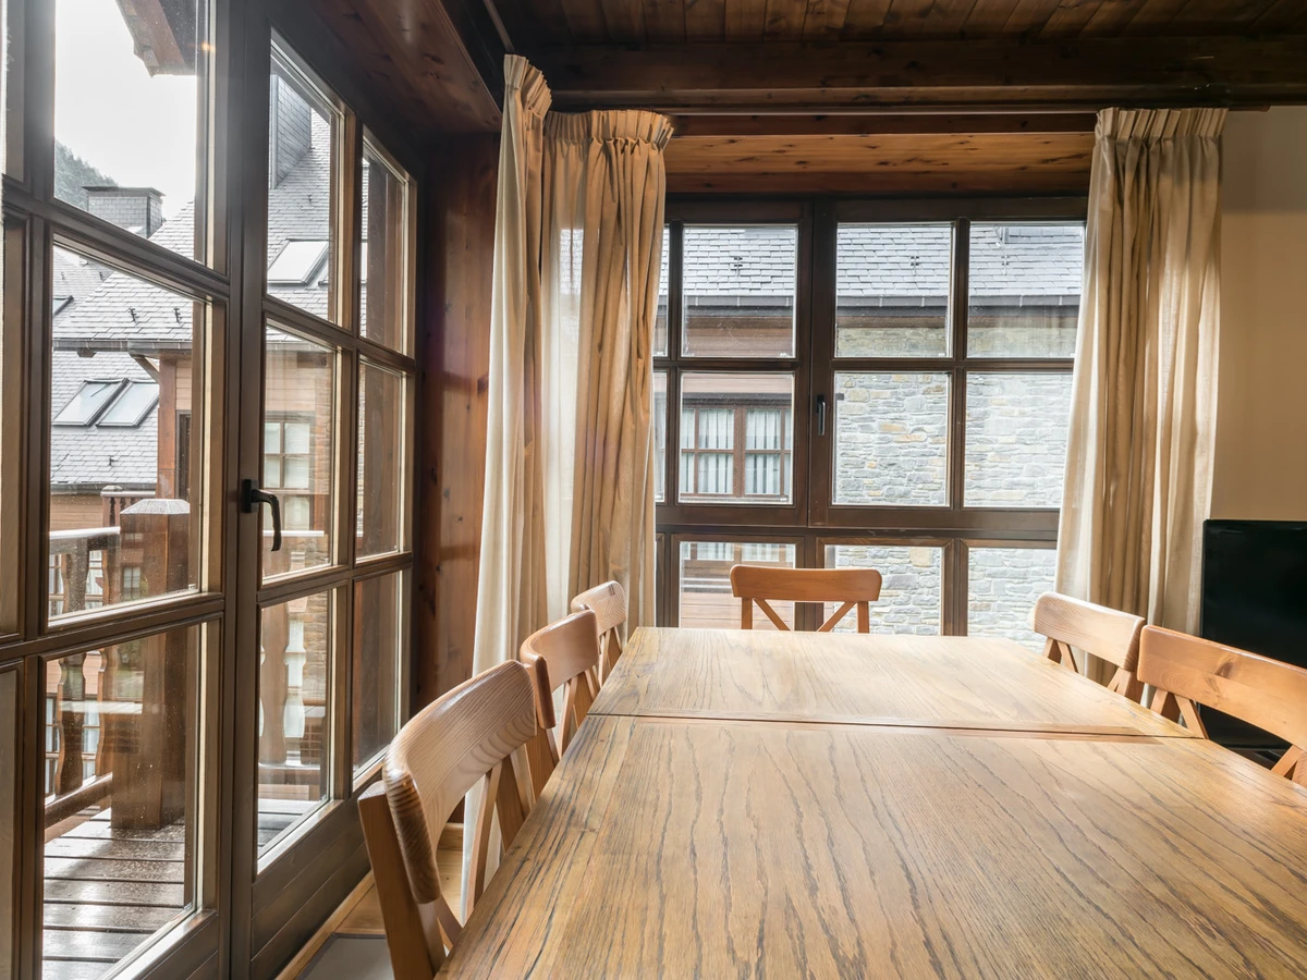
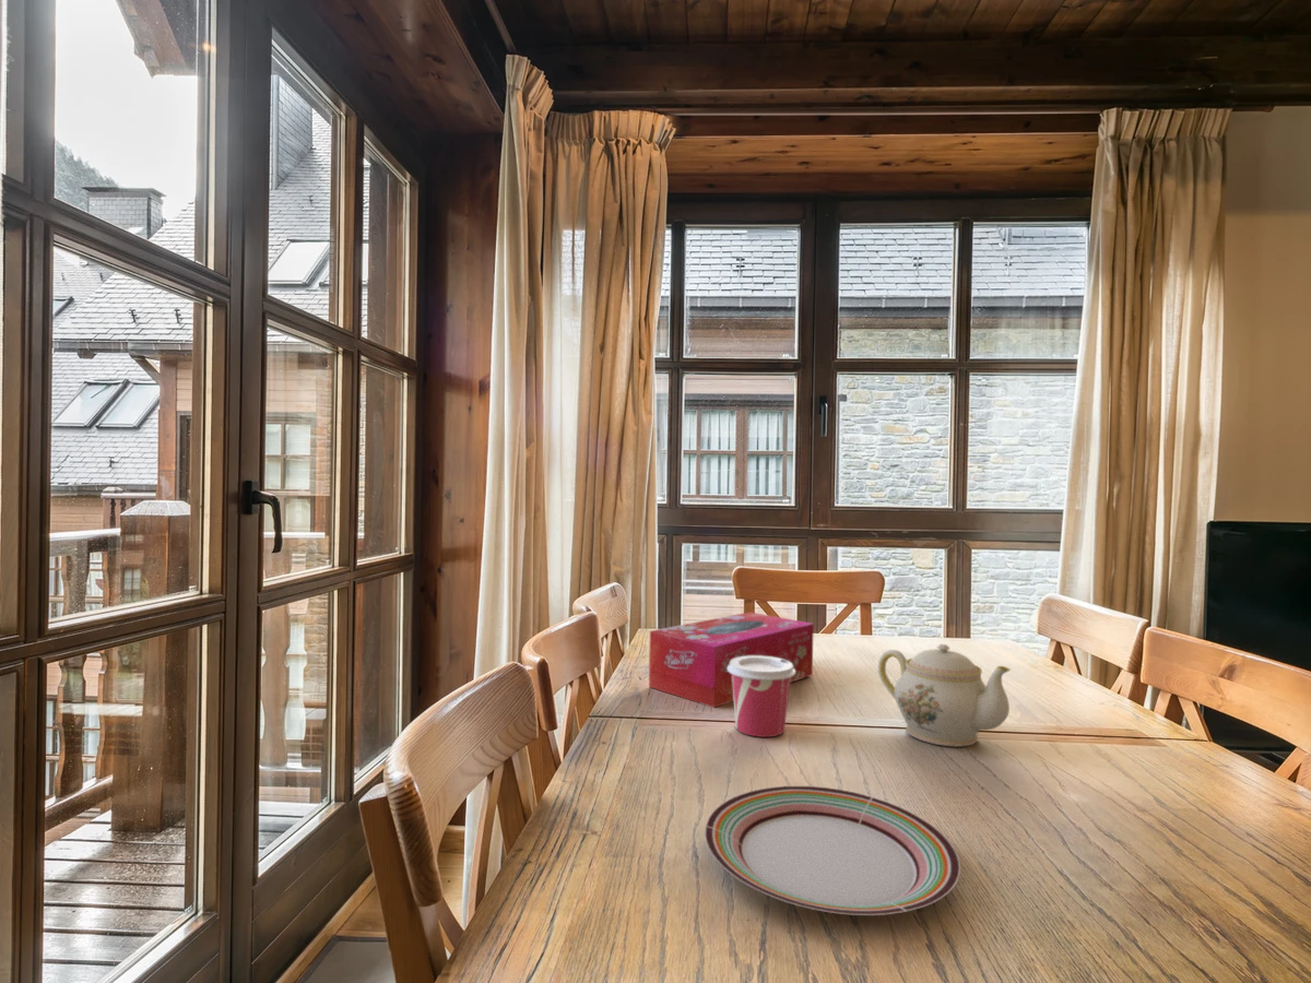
+ cup (760, 696)
+ teapot (938, 688)
+ tissue box (734, 653)
+ plate (826, 849)
